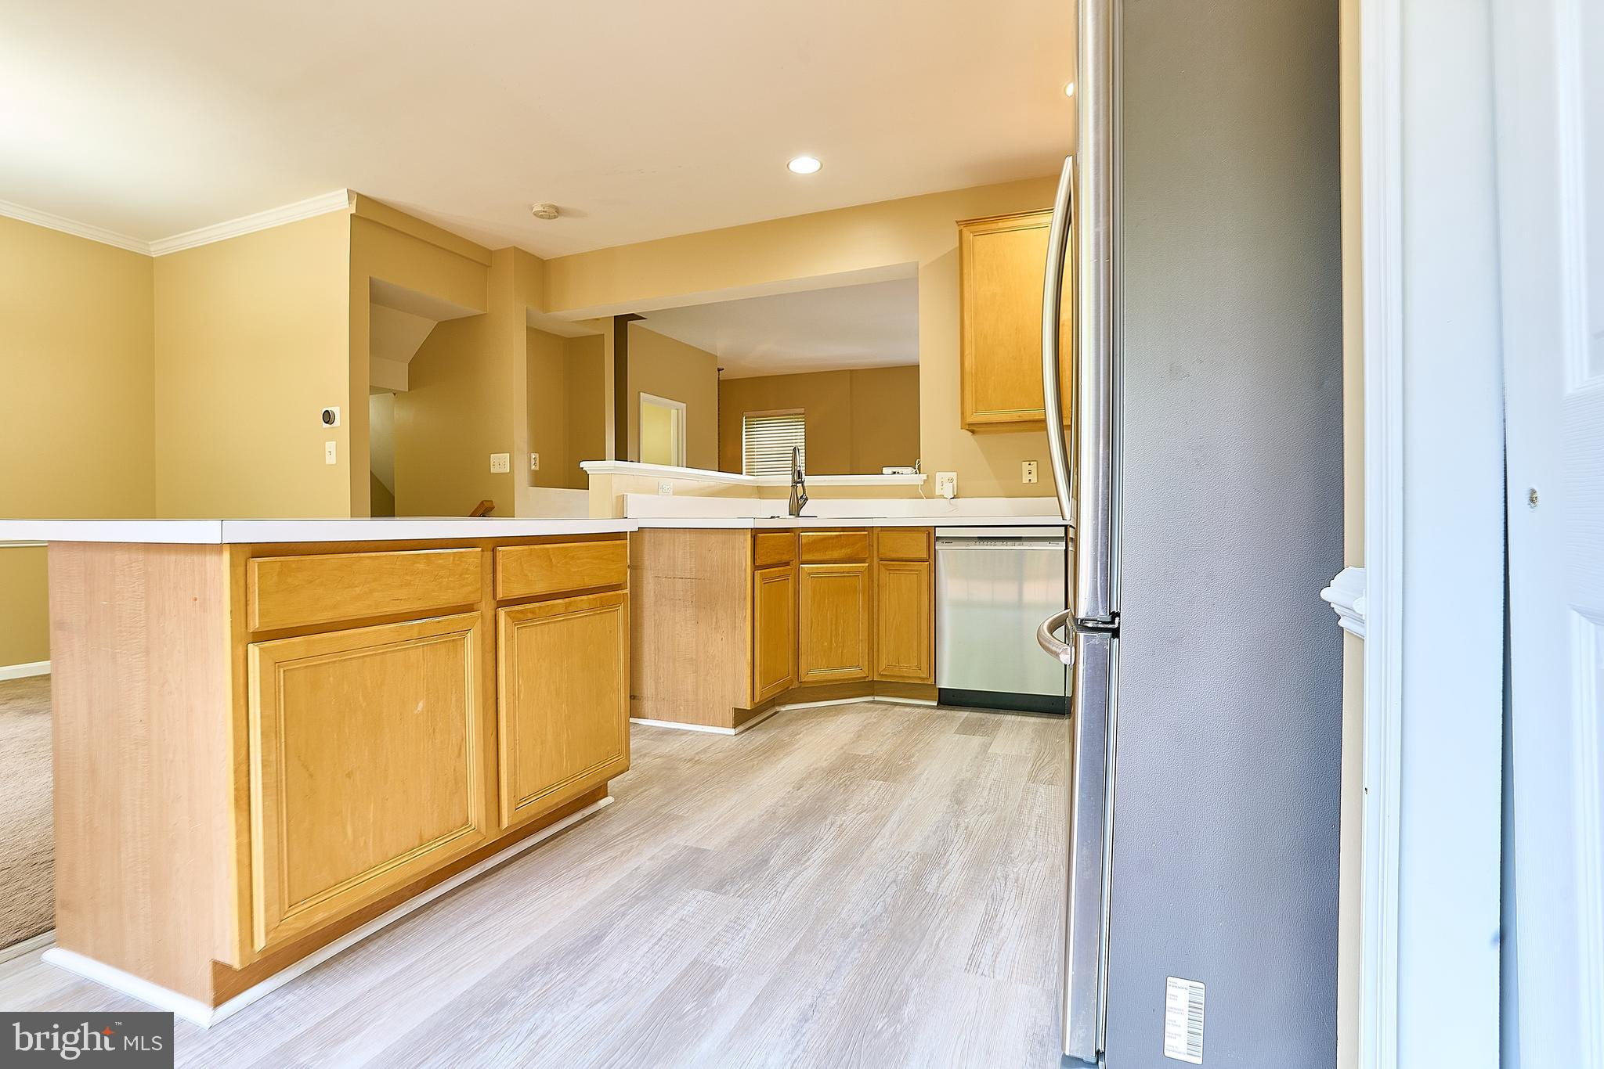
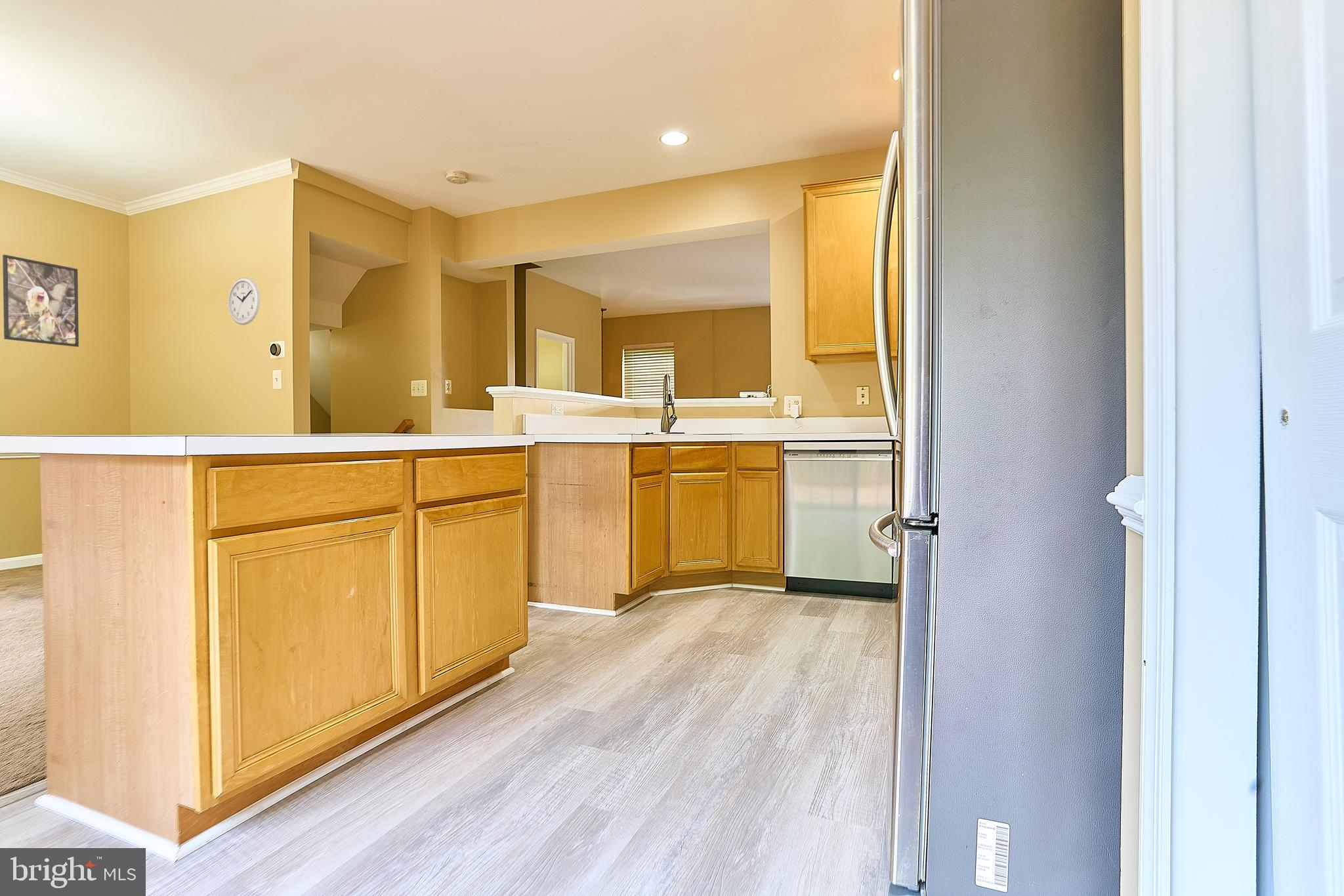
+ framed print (42, 302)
+ wall clock (243, 300)
